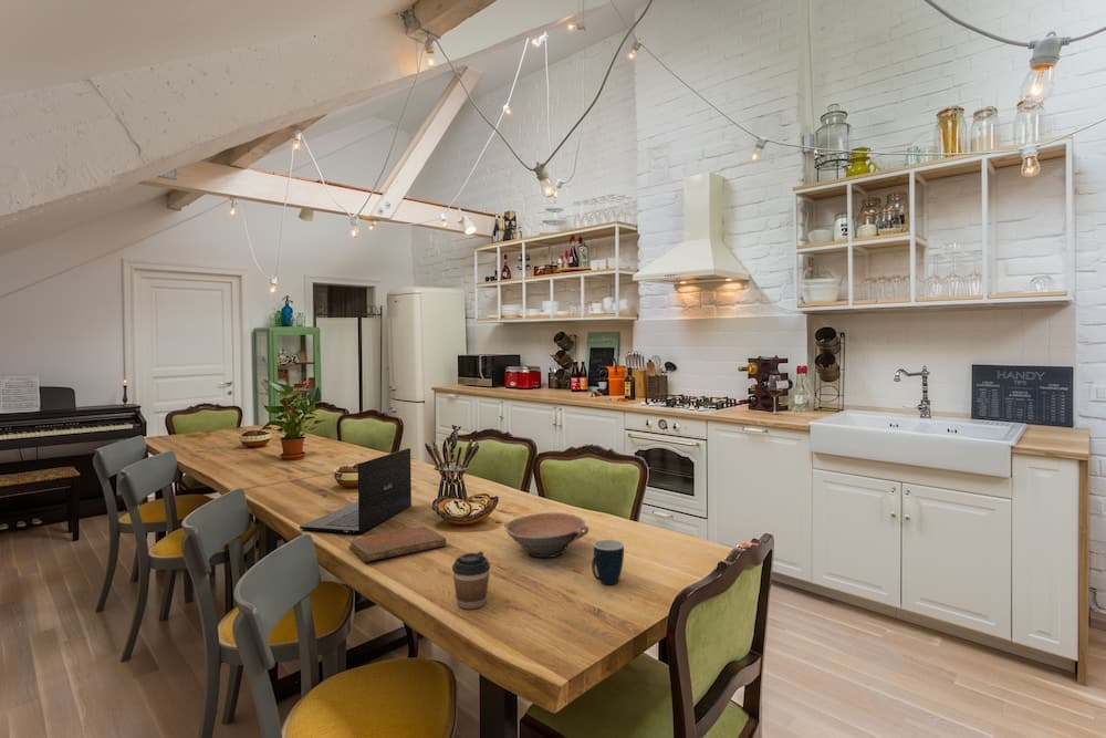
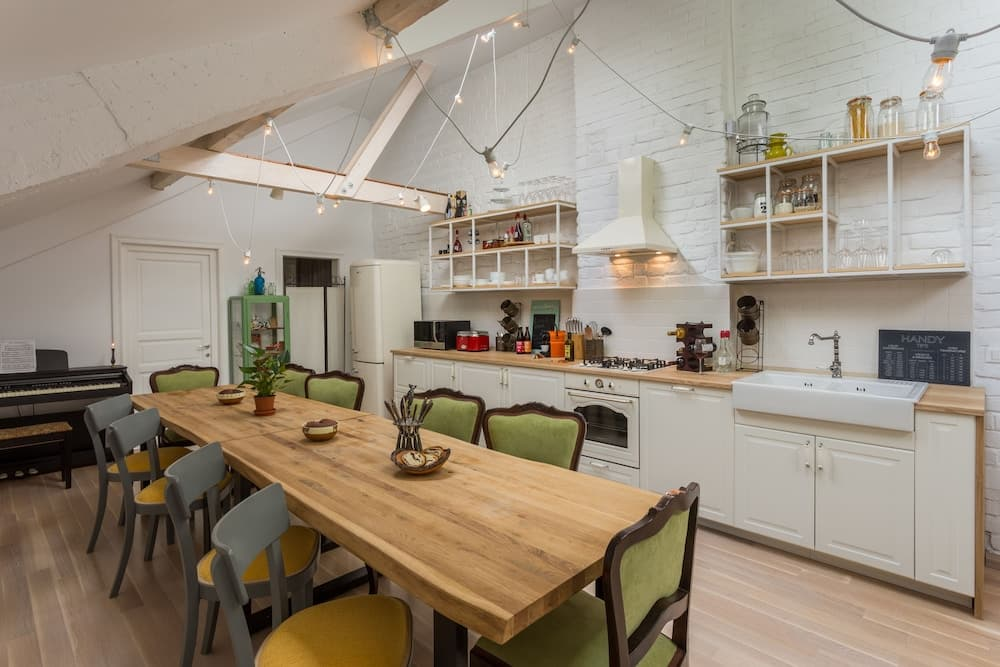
- coffee cup (471, 578)
- laptop (358, 486)
- bowl (545, 537)
- mug (605, 564)
- notebook (397, 542)
